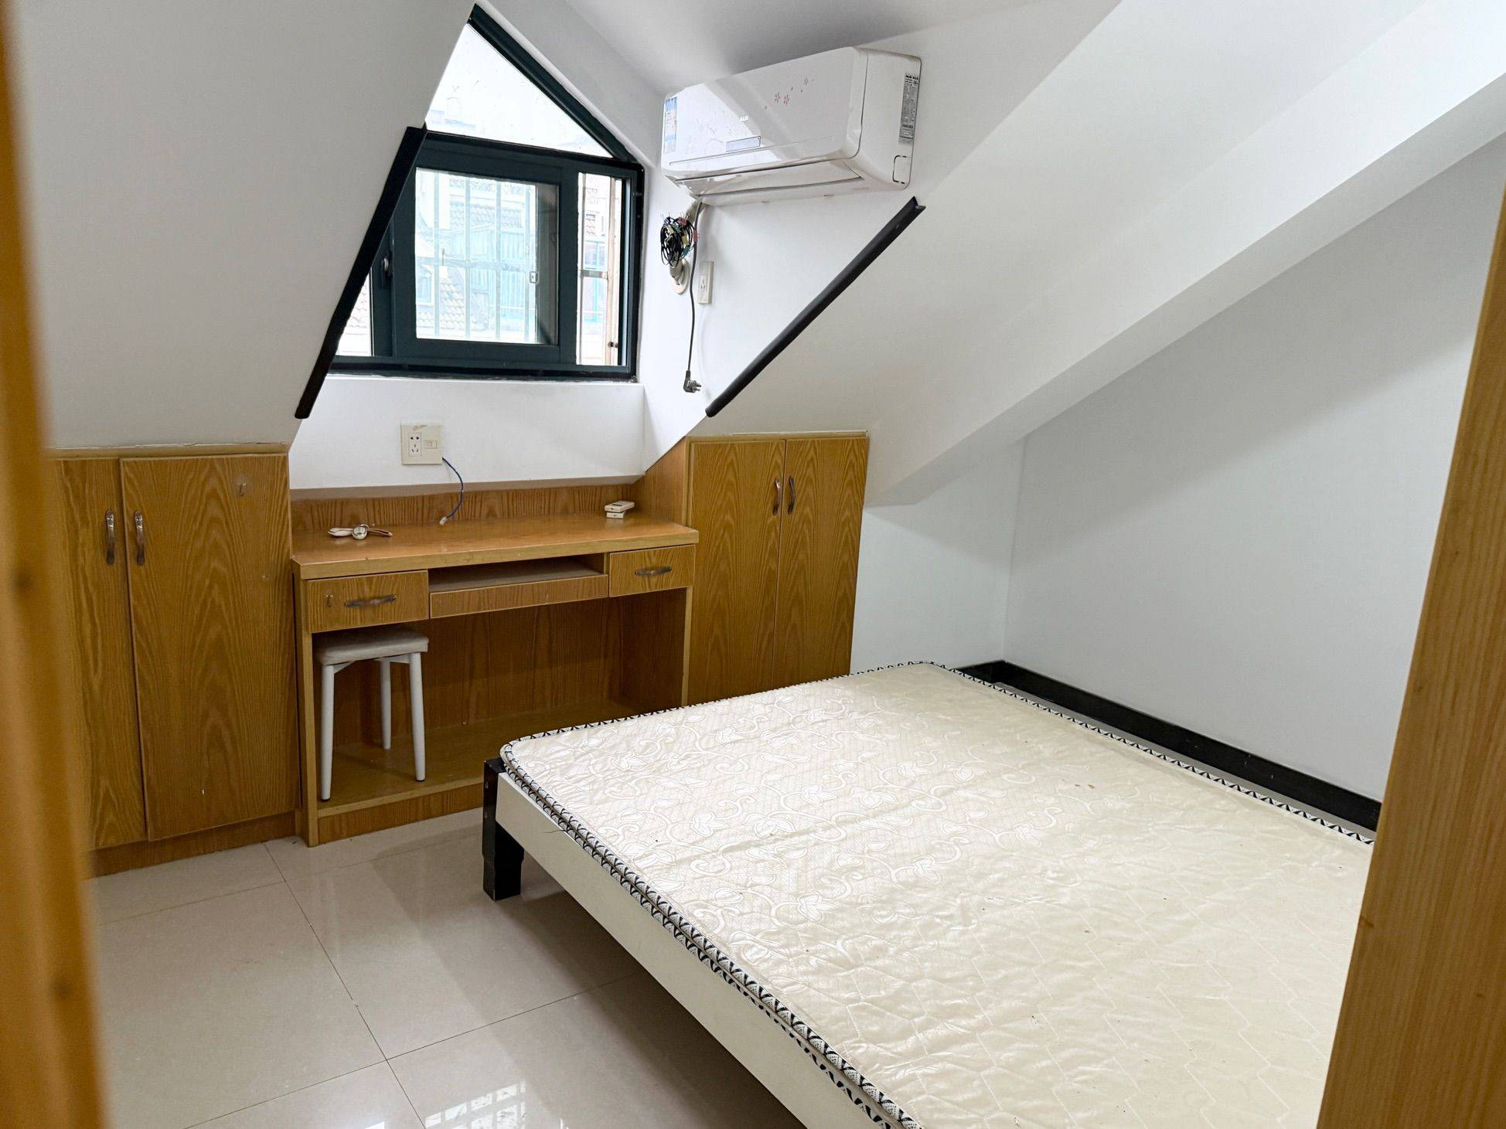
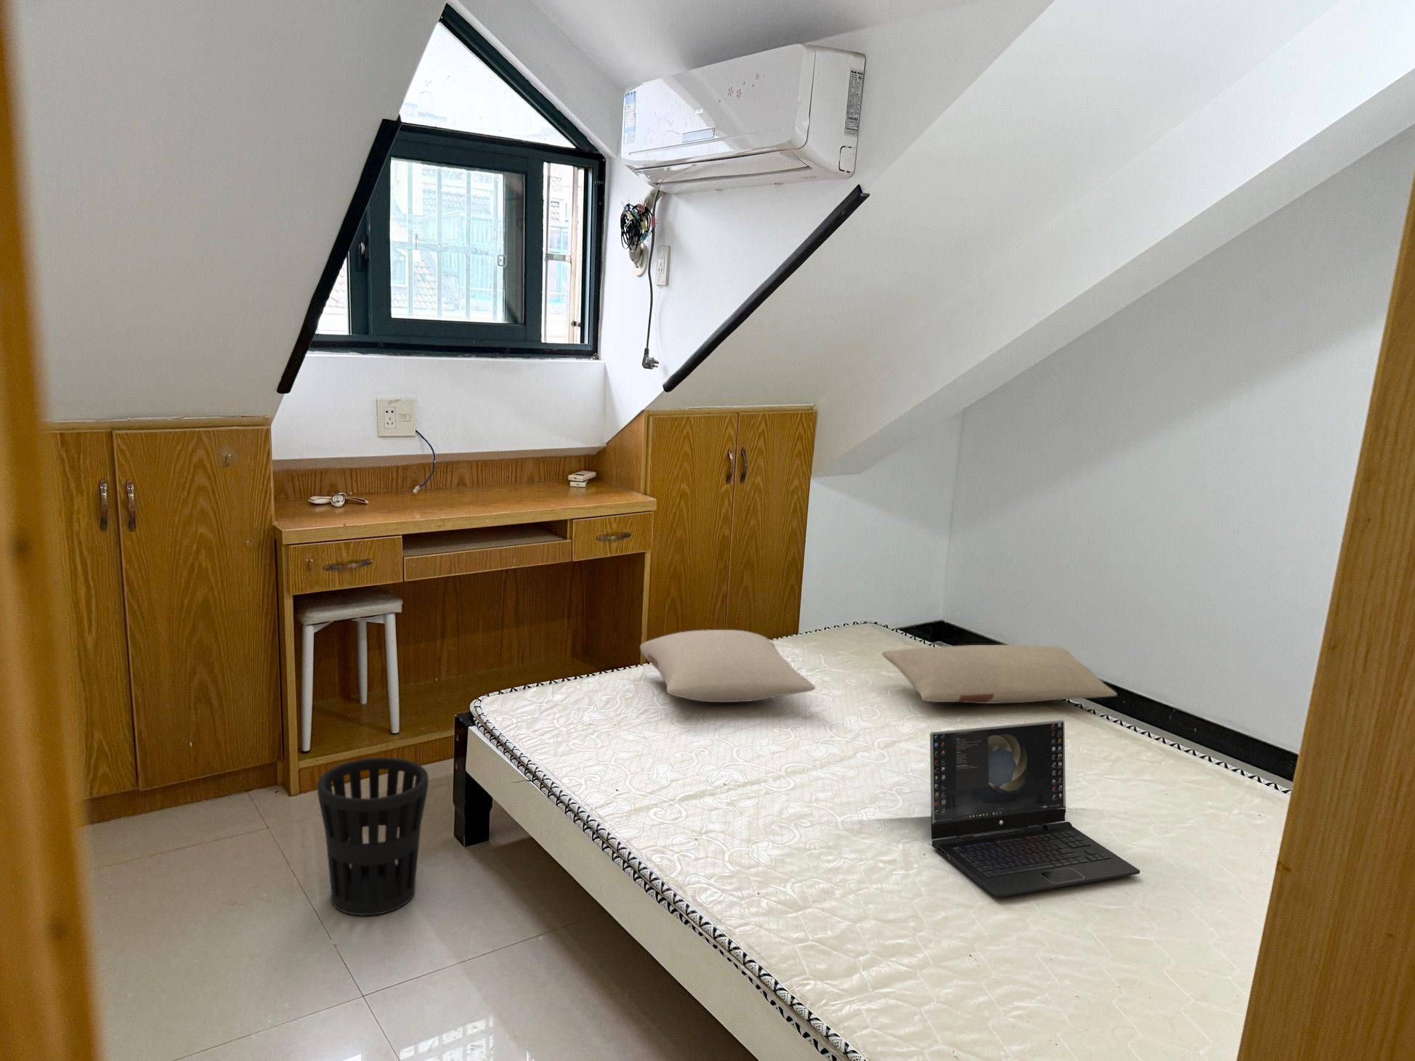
+ wastebasket (373, 836)
+ laptop (1032, 804)
+ pillow (996, 674)
+ pillow (723, 666)
